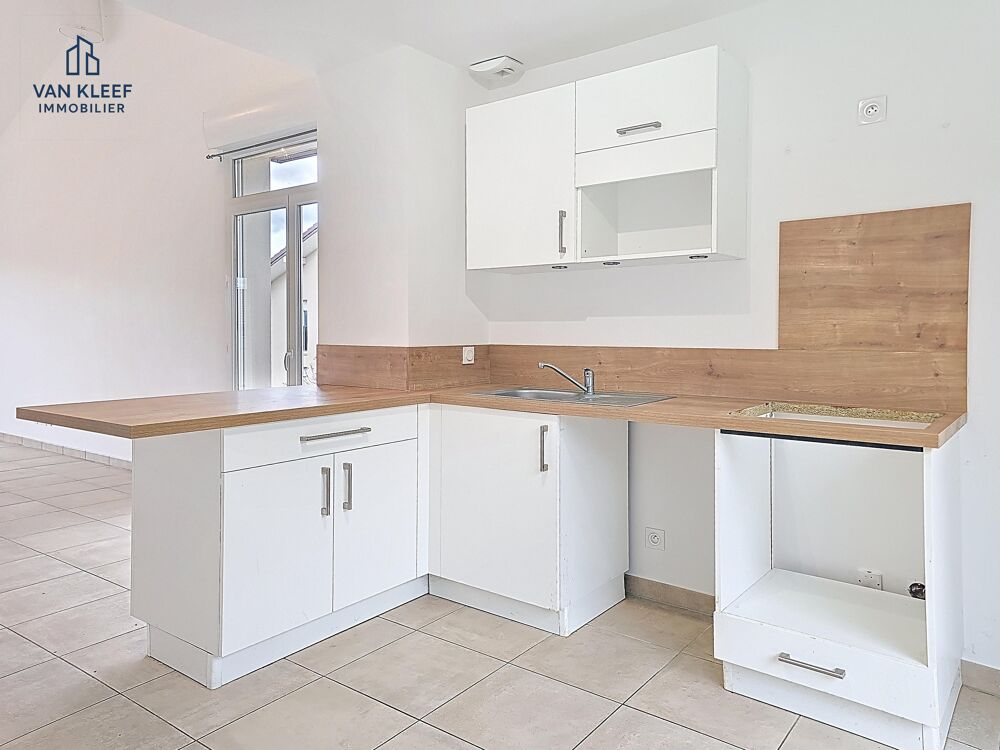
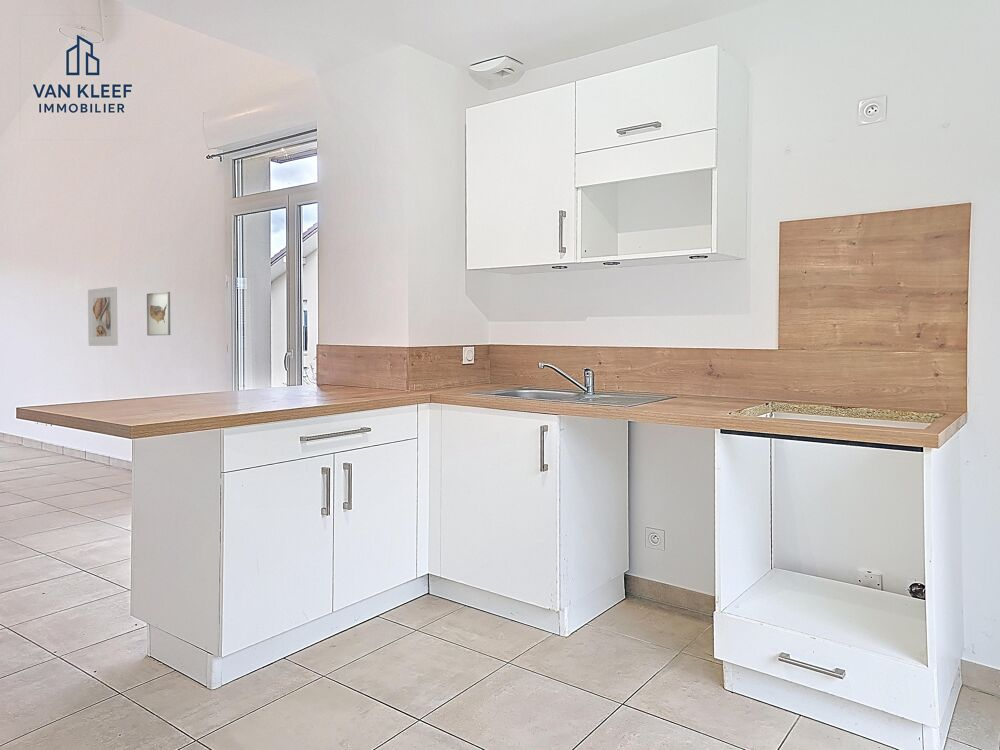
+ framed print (102, 317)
+ wall art (158, 314)
